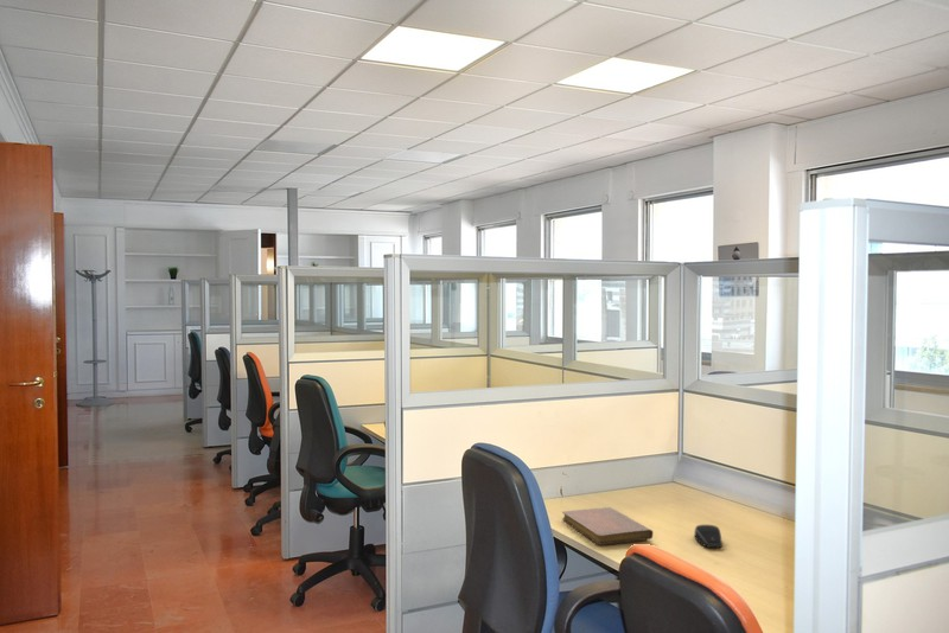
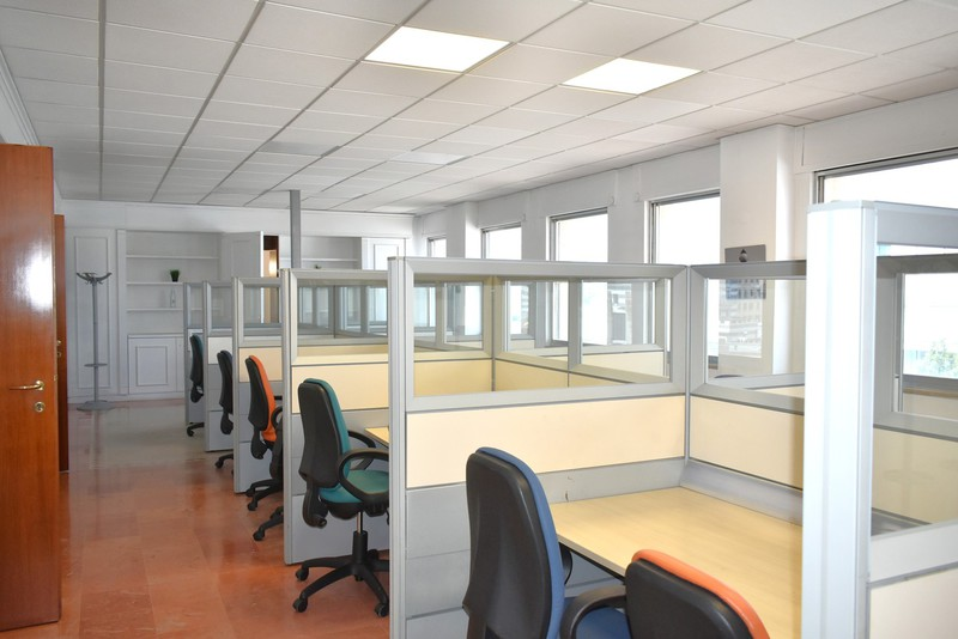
- notebook (605, 524)
- computer mouse (708, 533)
